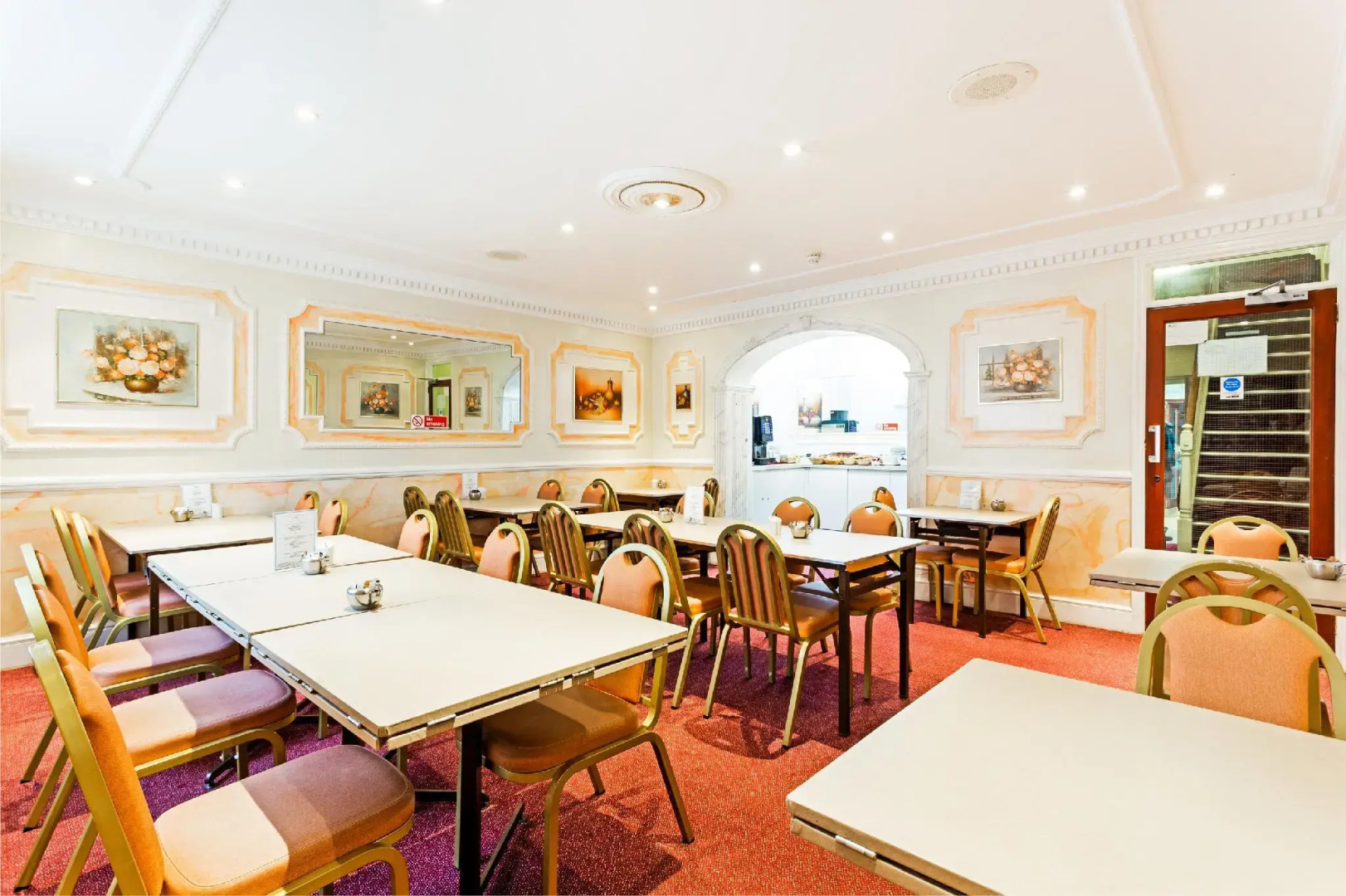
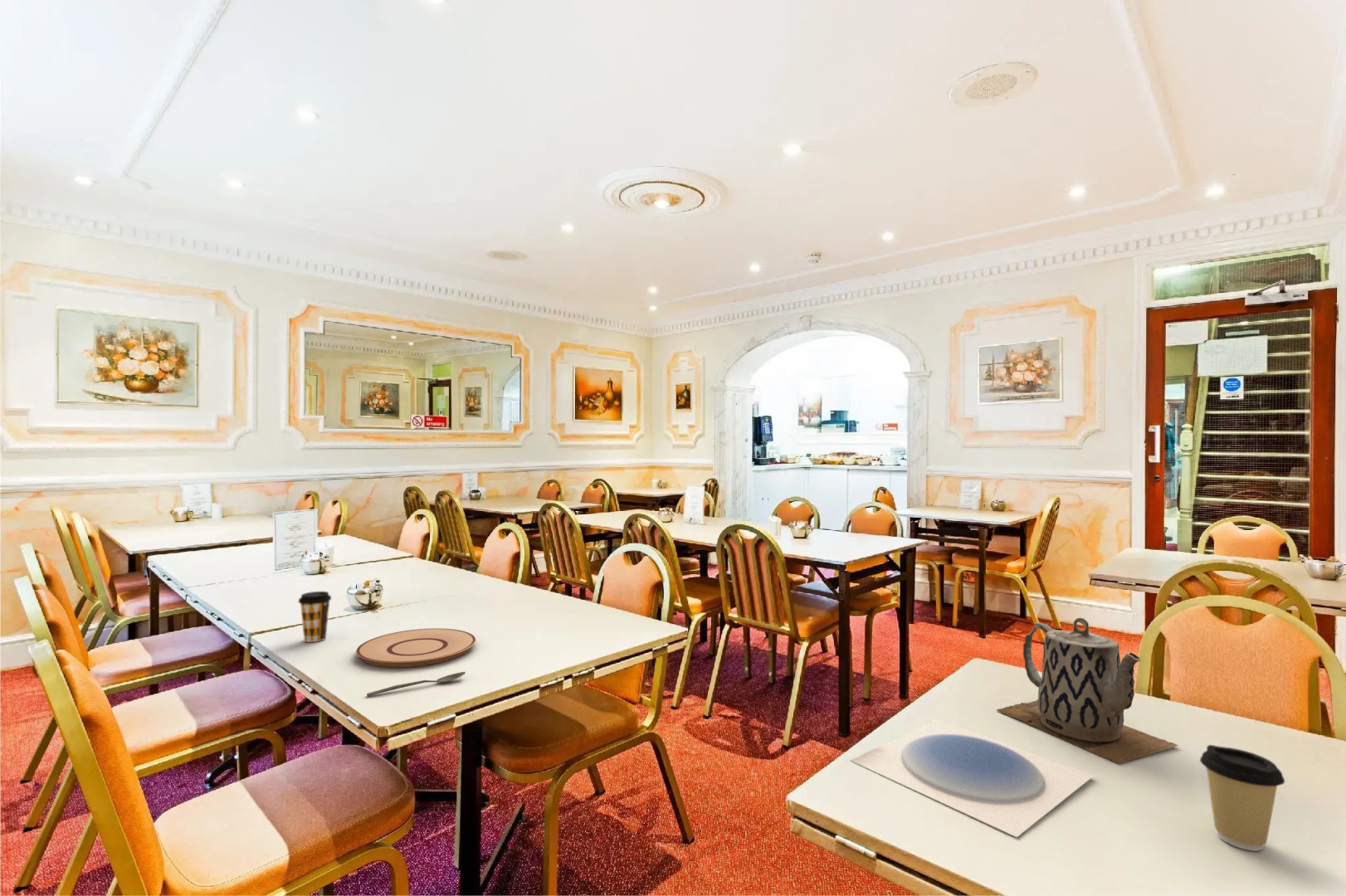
+ plate (969, 760)
+ coffee cup (1241, 797)
+ spoon (417, 683)
+ coffee cup (315, 616)
+ teapot (1082, 672)
+ plate (417, 646)
